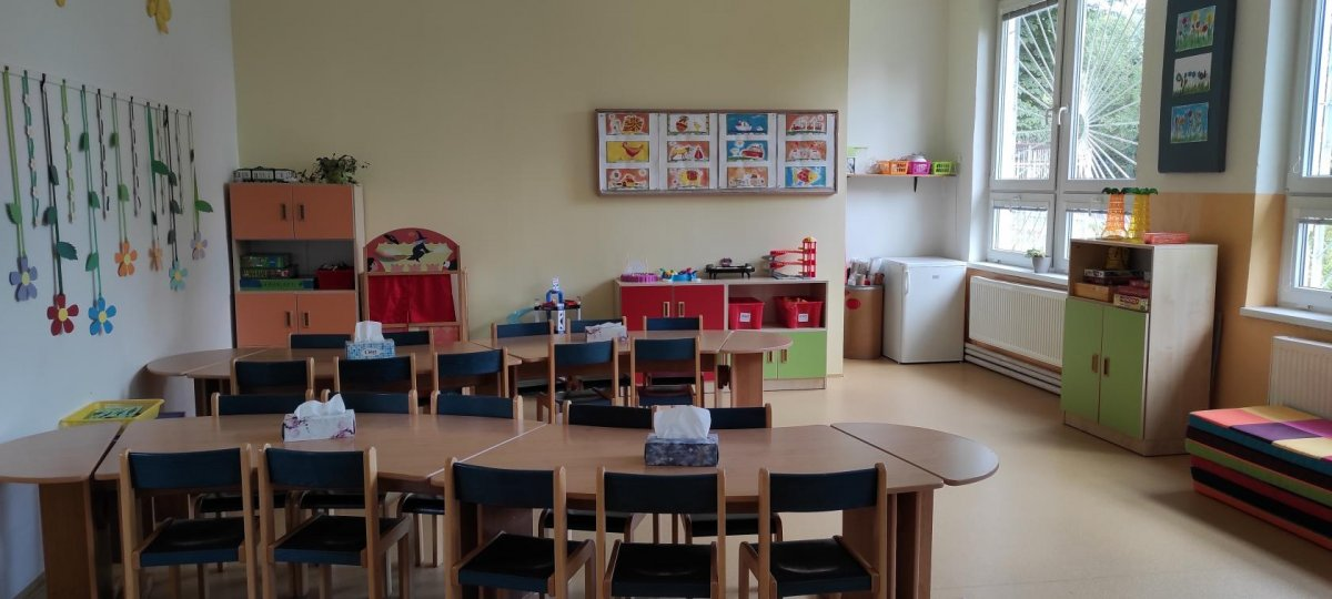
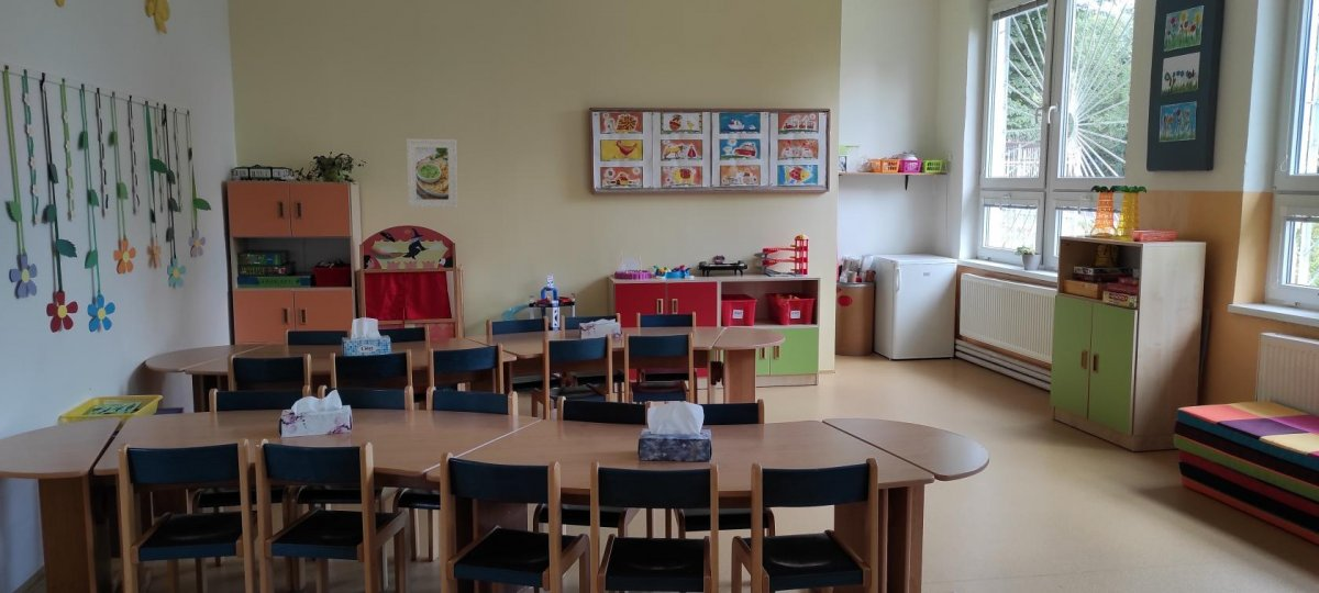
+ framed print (432, 174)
